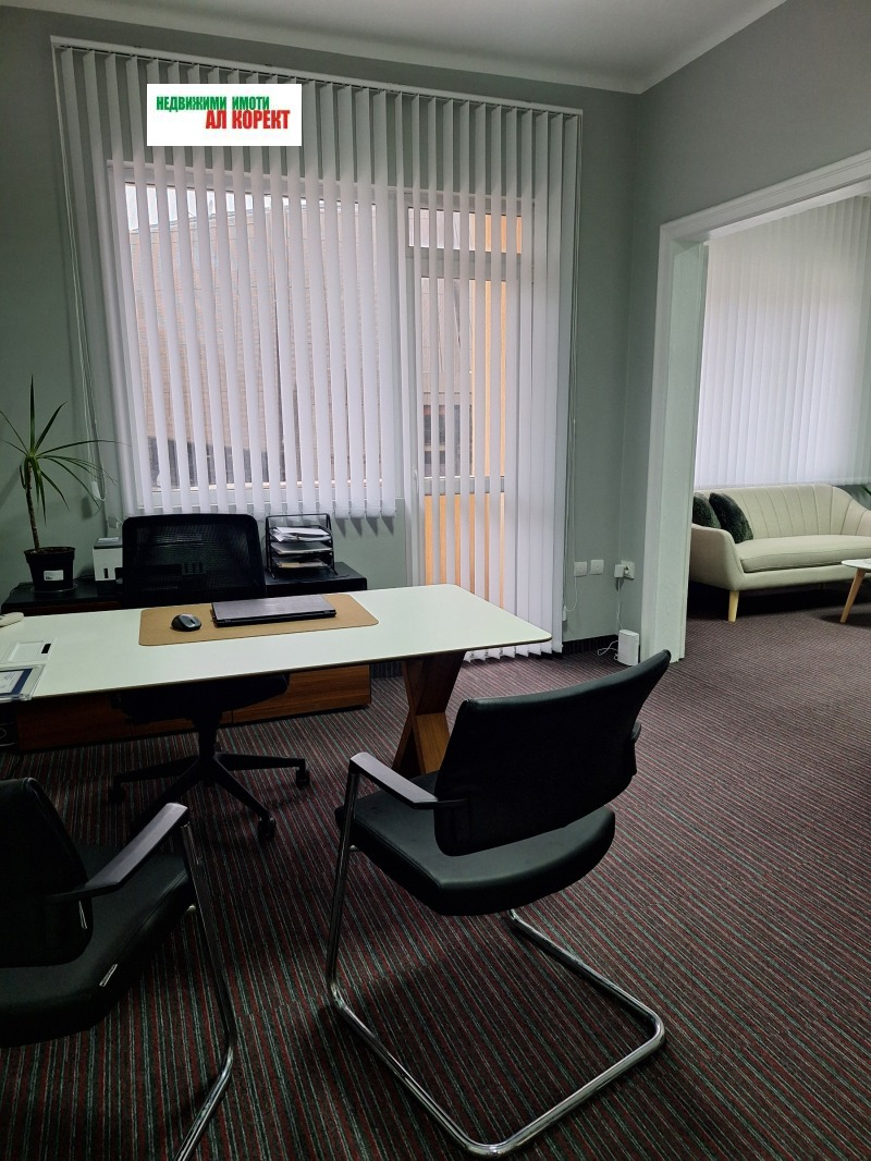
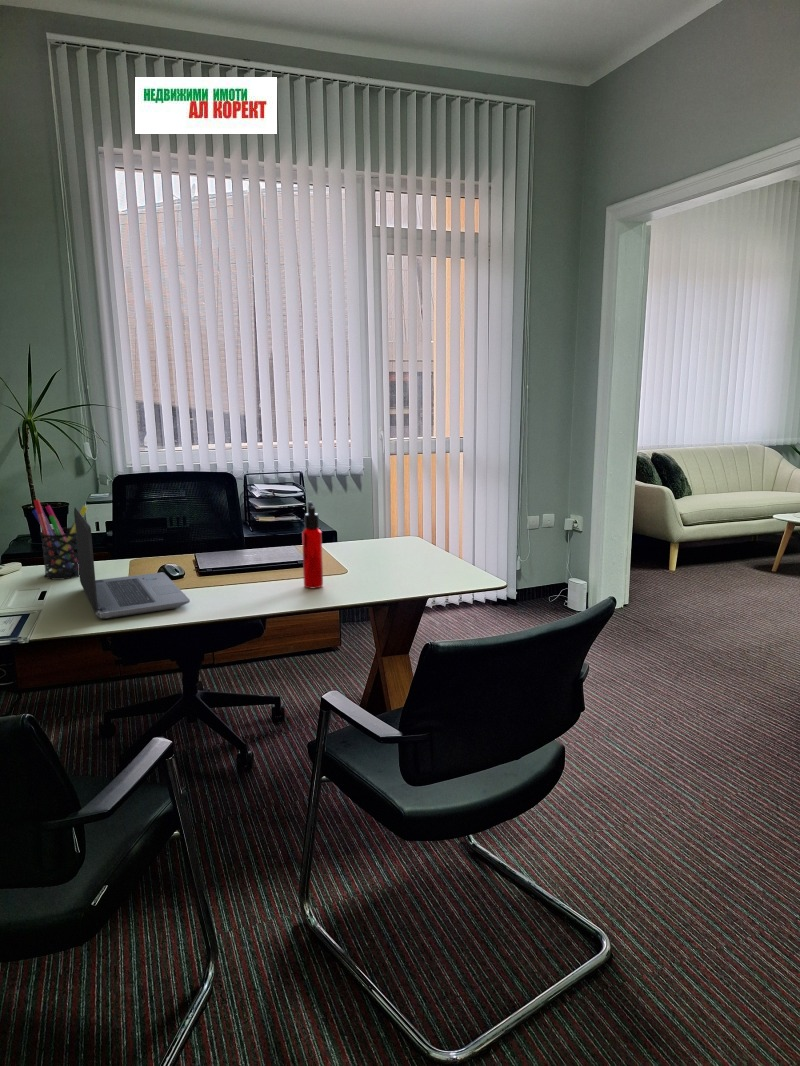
+ water bottle (312, 544)
+ laptop computer (135, 575)
+ pen holder (58, 538)
